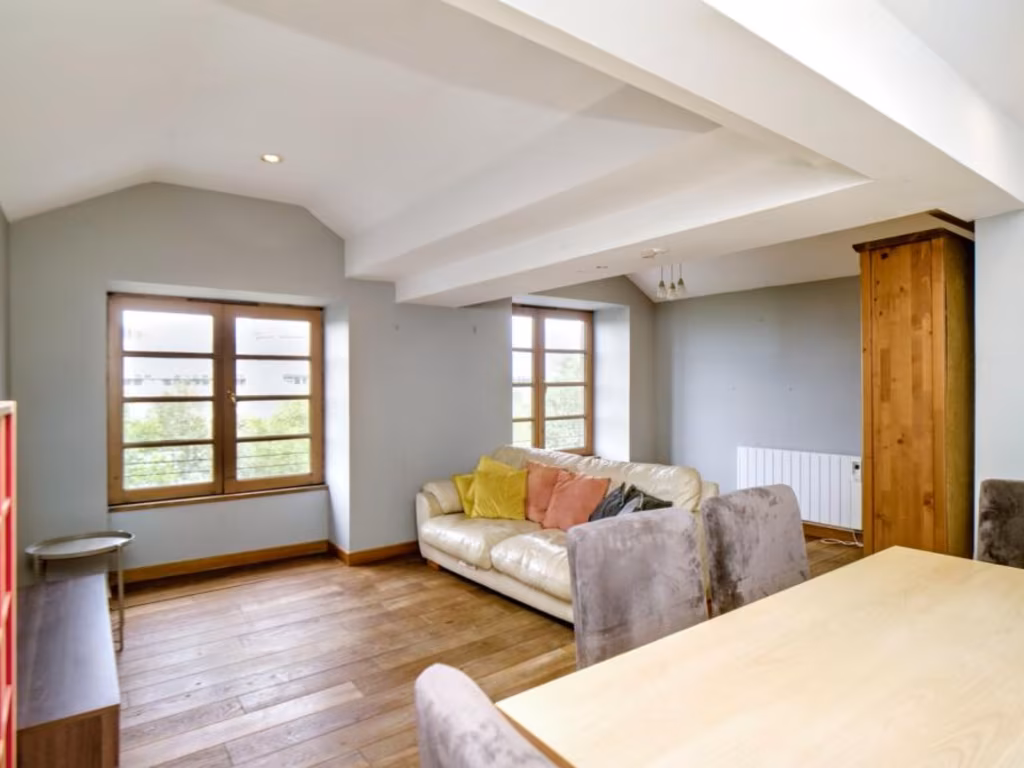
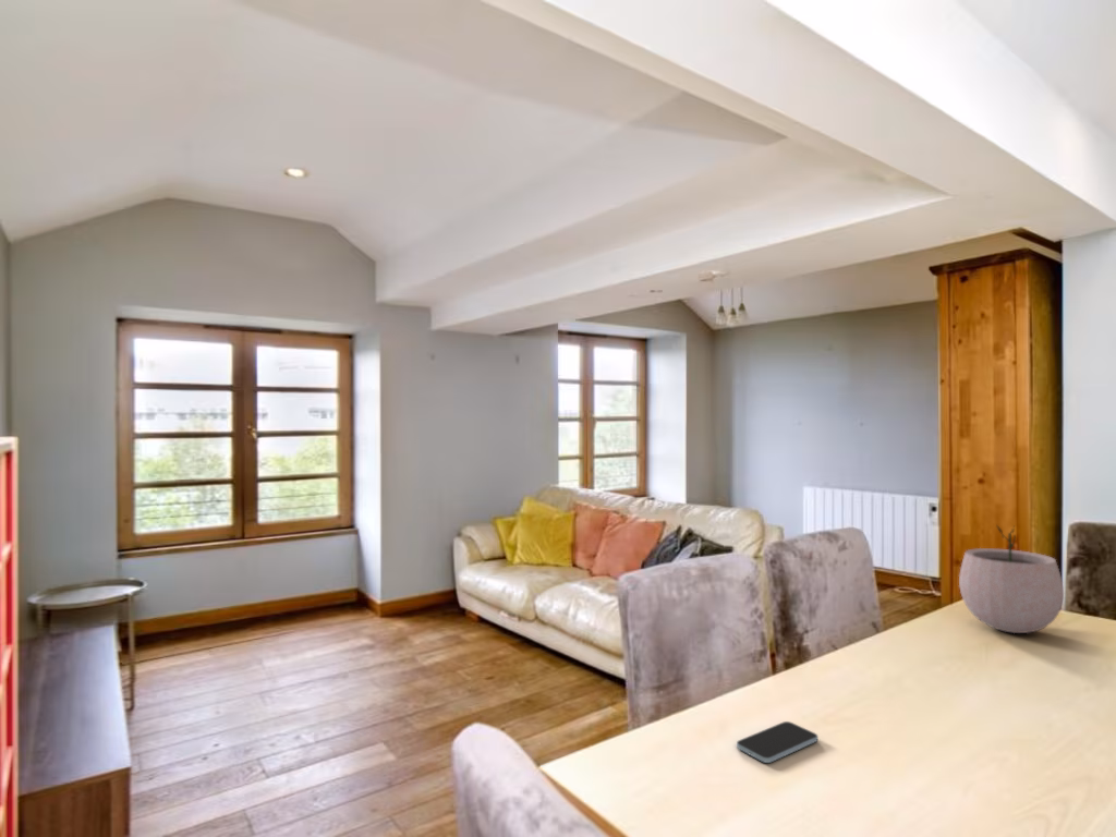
+ plant pot (1009, 575)
+ smartphone (777, 740)
